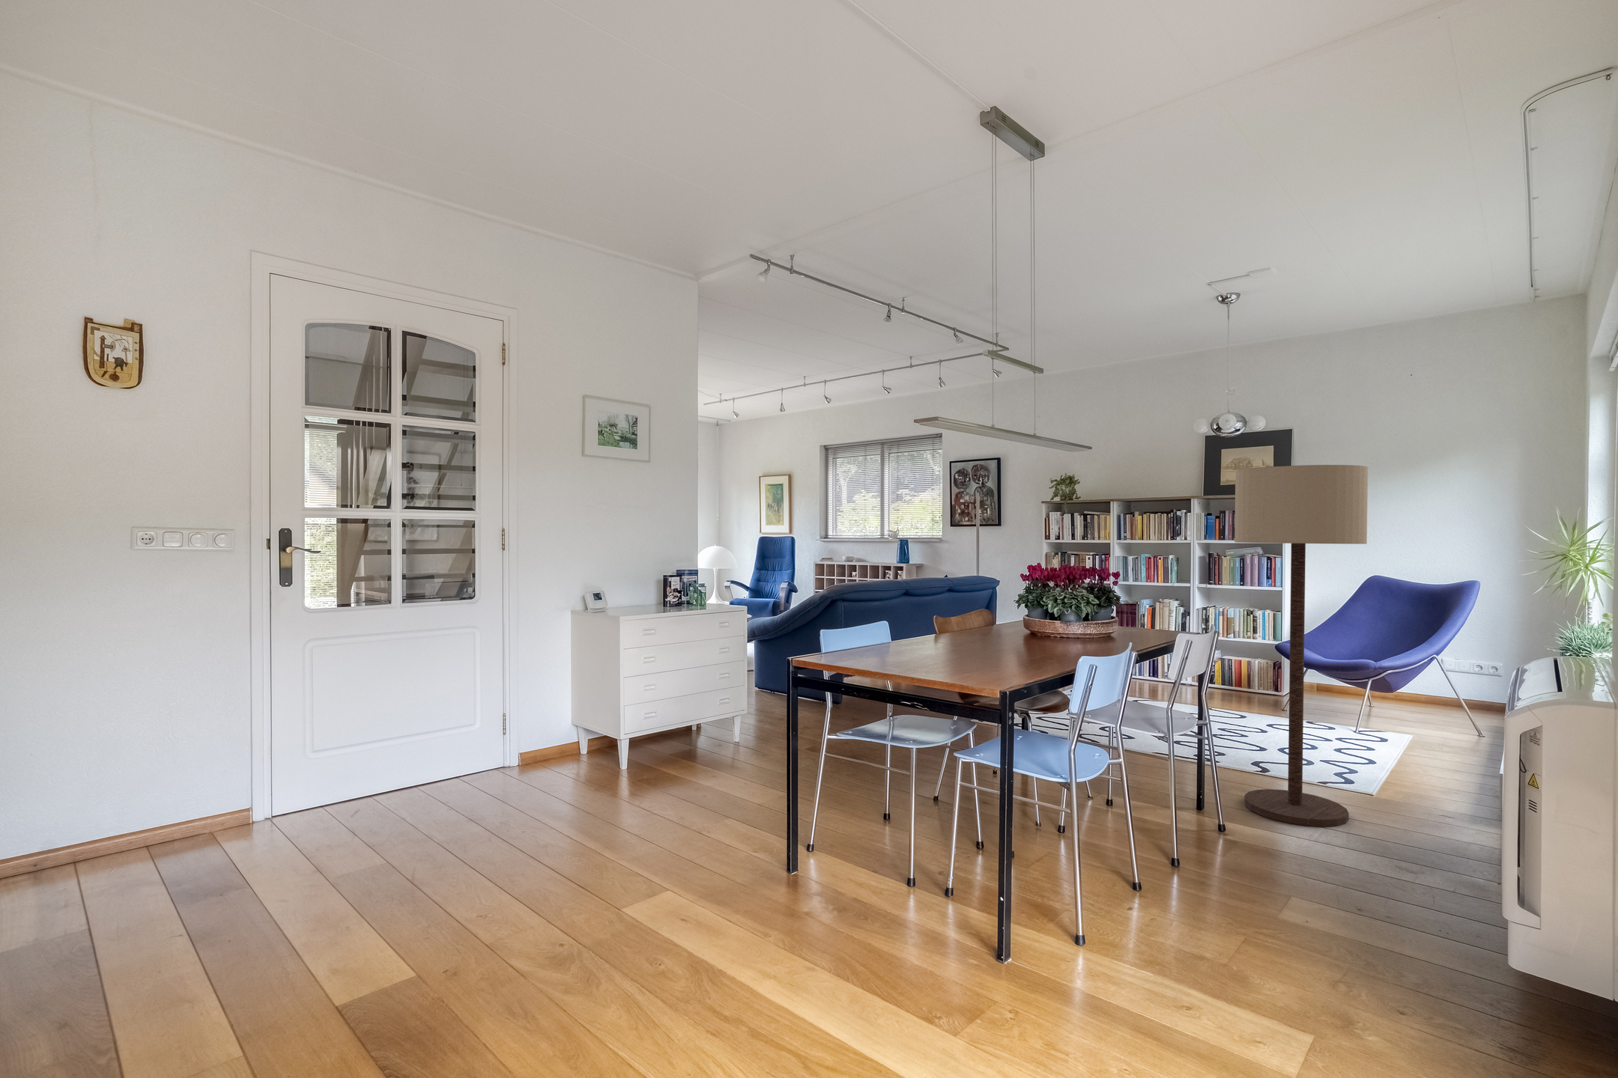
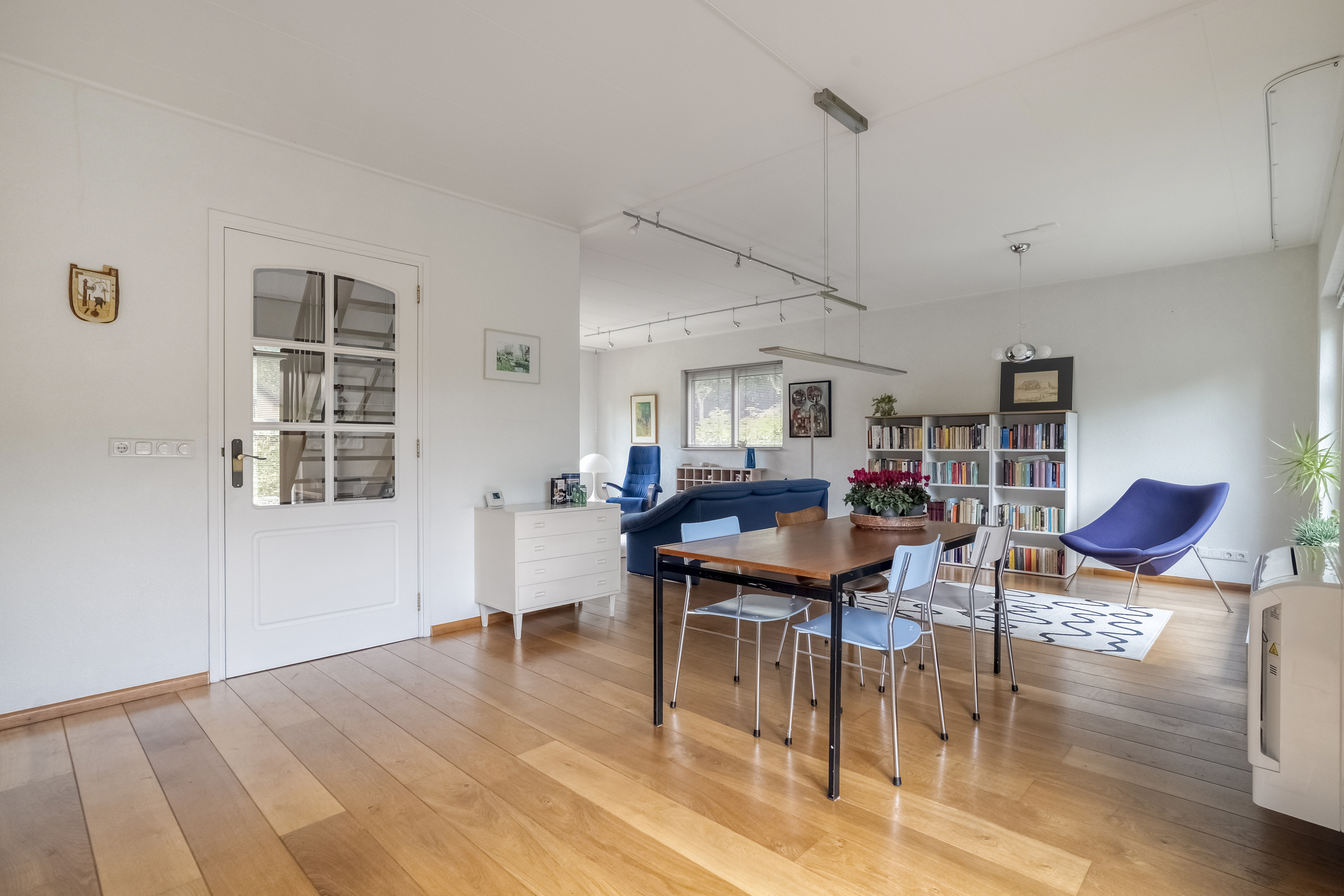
- floor lamp (1297, 640)
